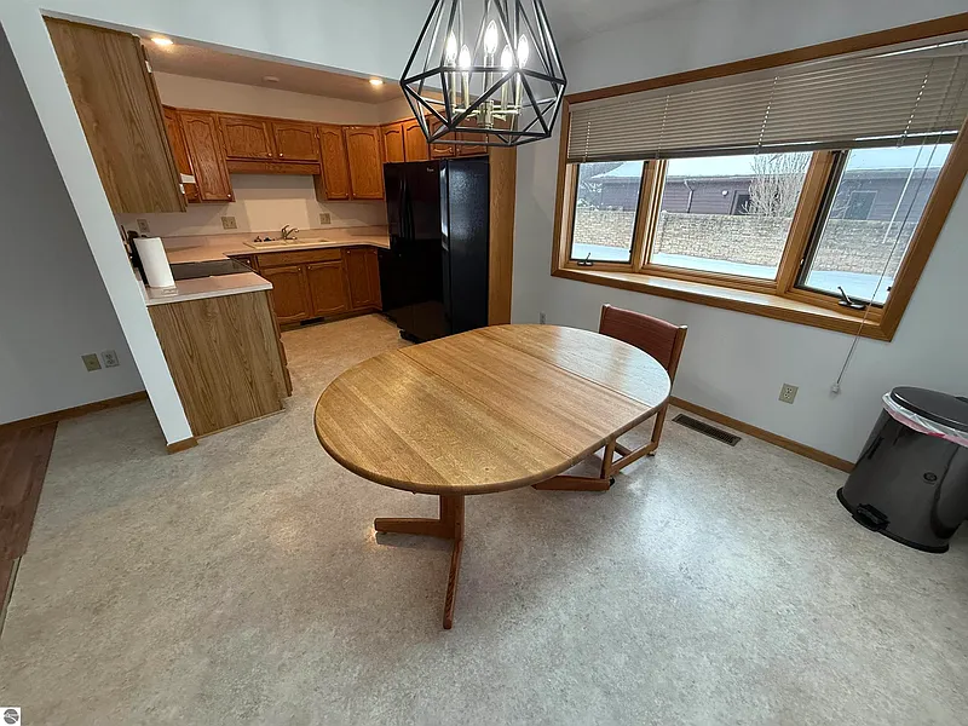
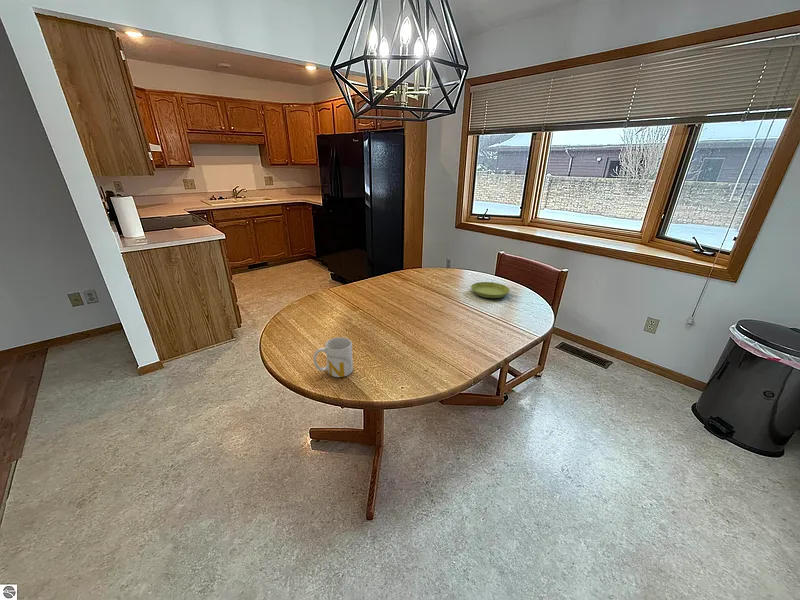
+ mug (335, 358)
+ saucer (489, 290)
